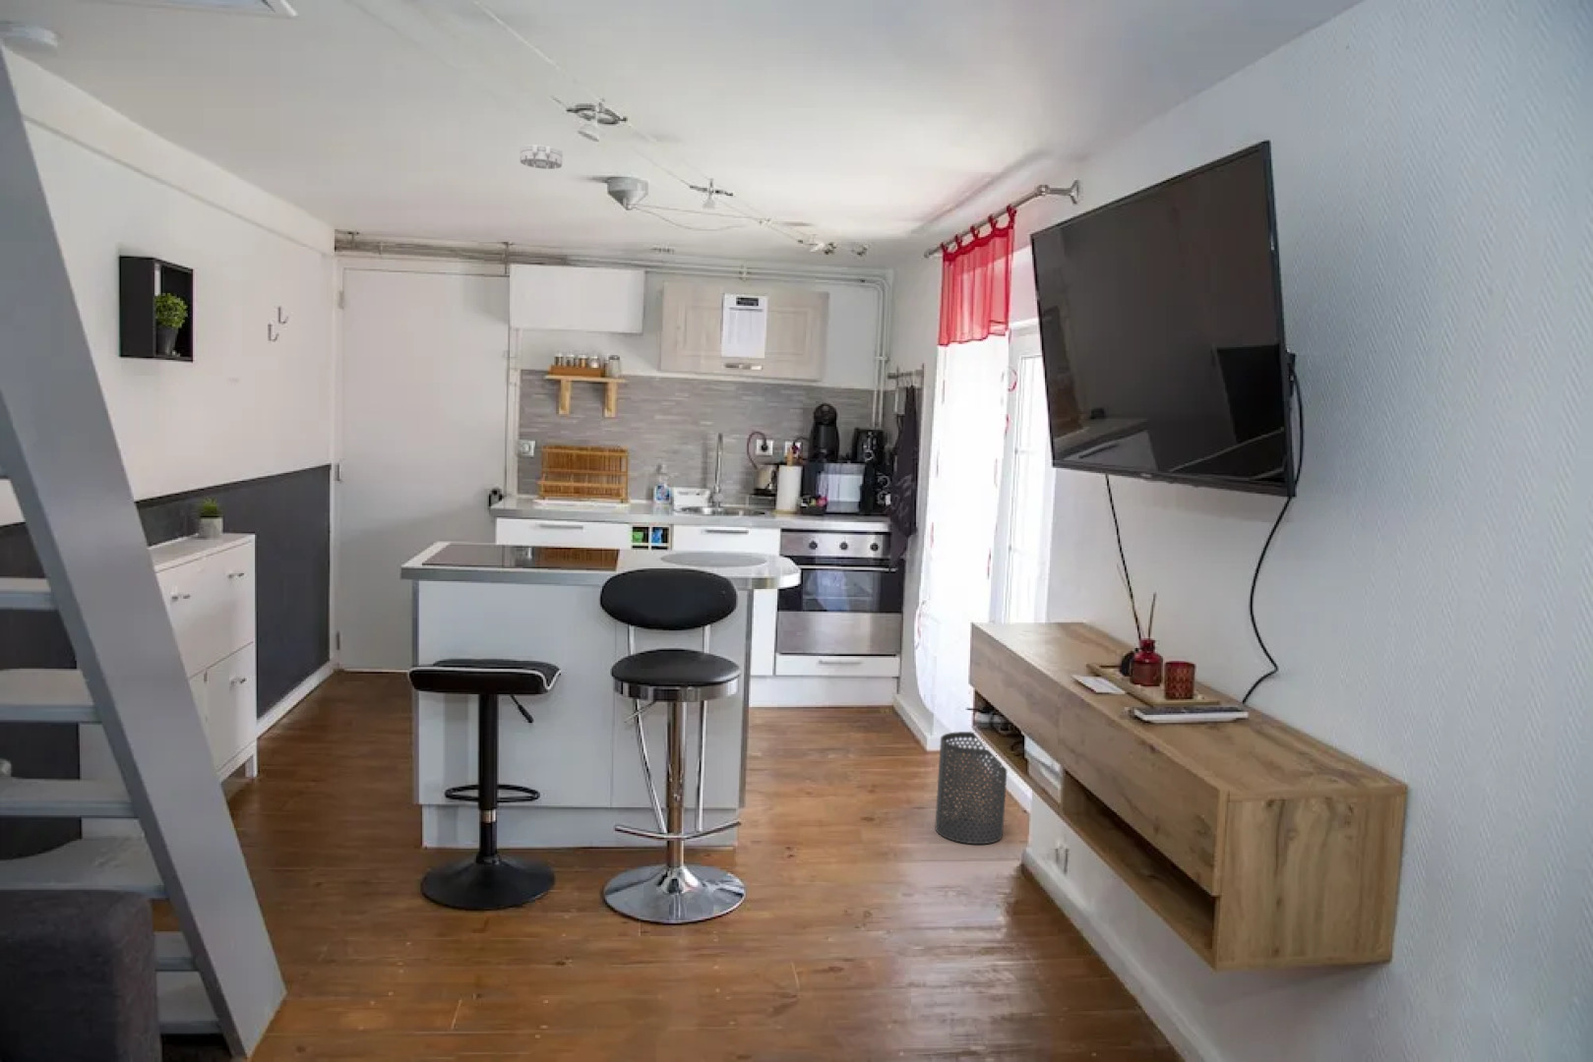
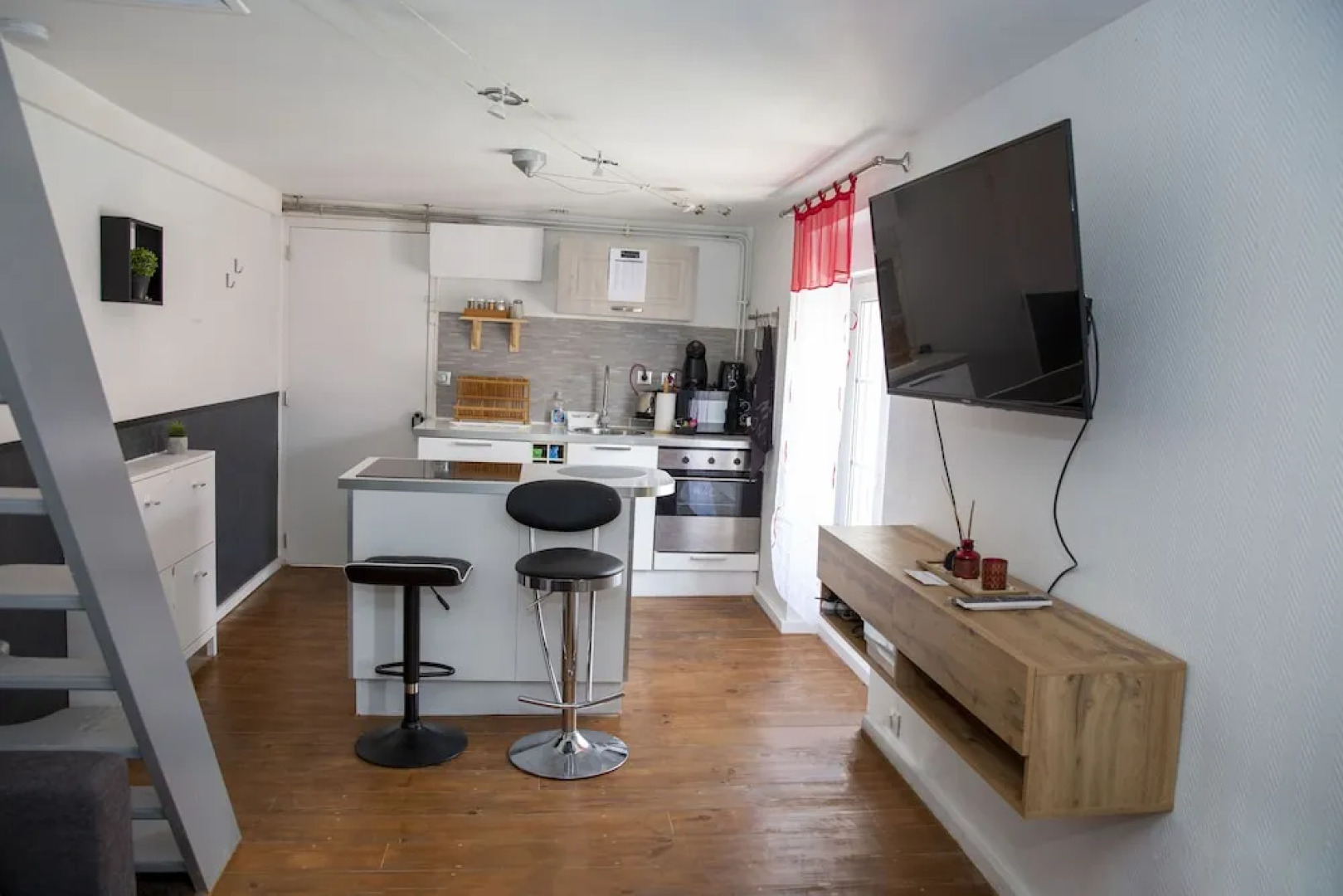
- trash can (971, 786)
- smoke detector (541, 155)
